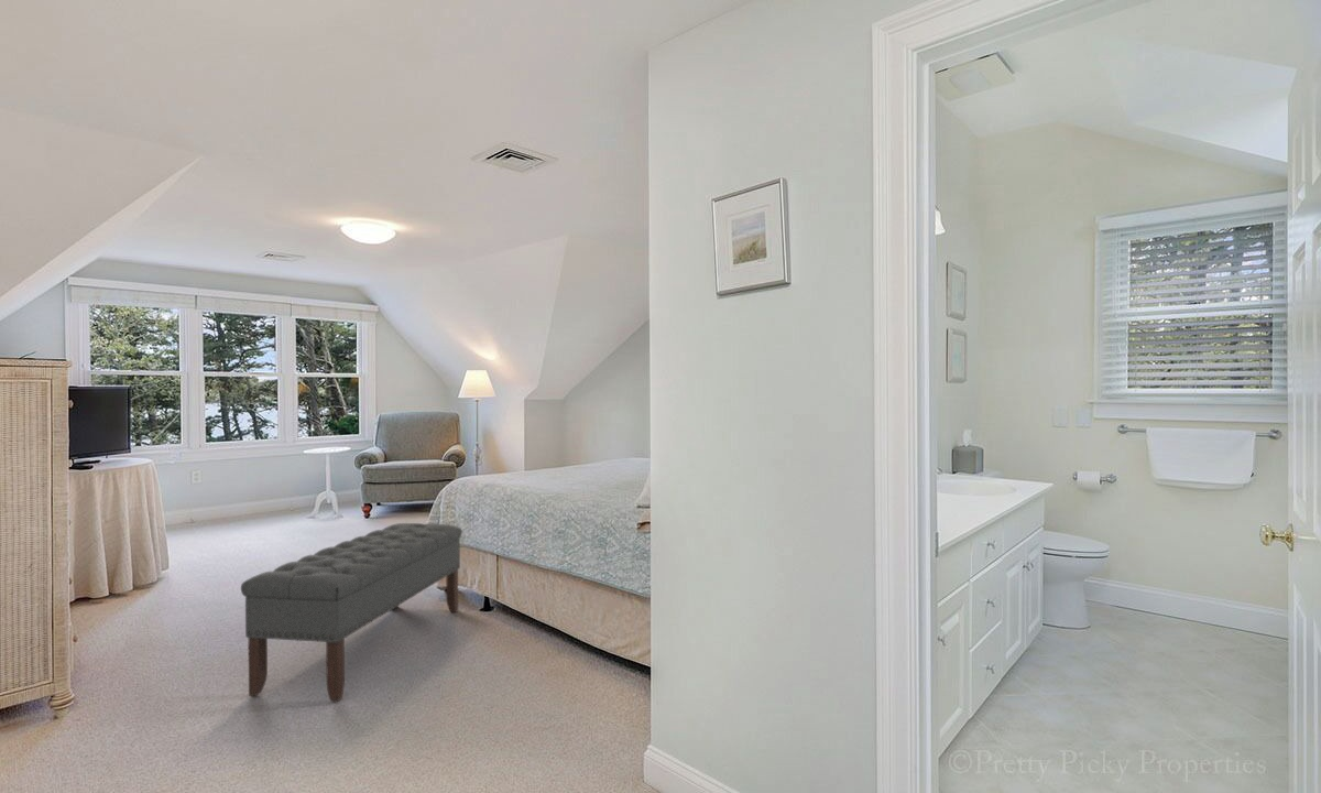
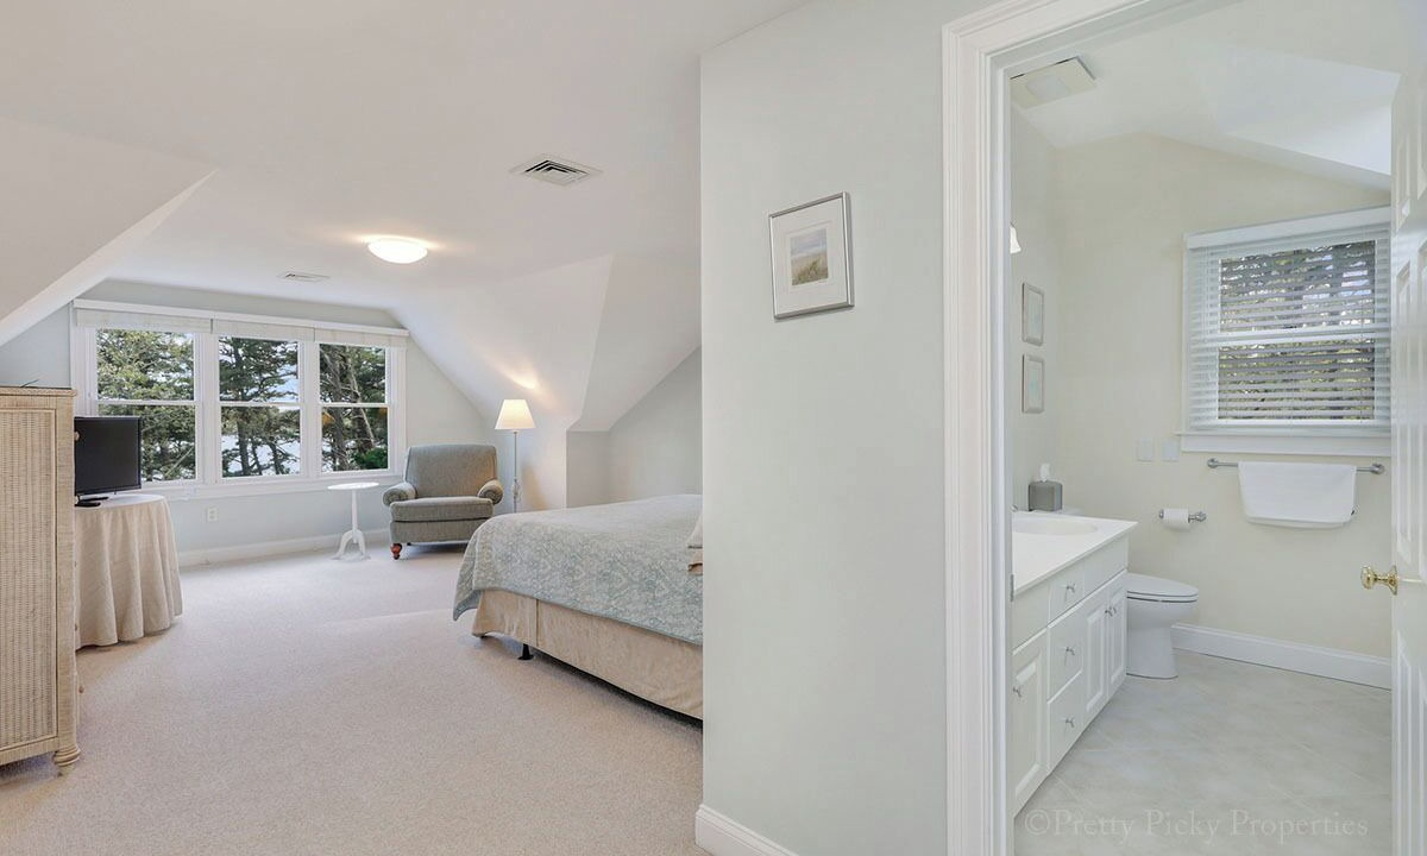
- bench (370, 595)
